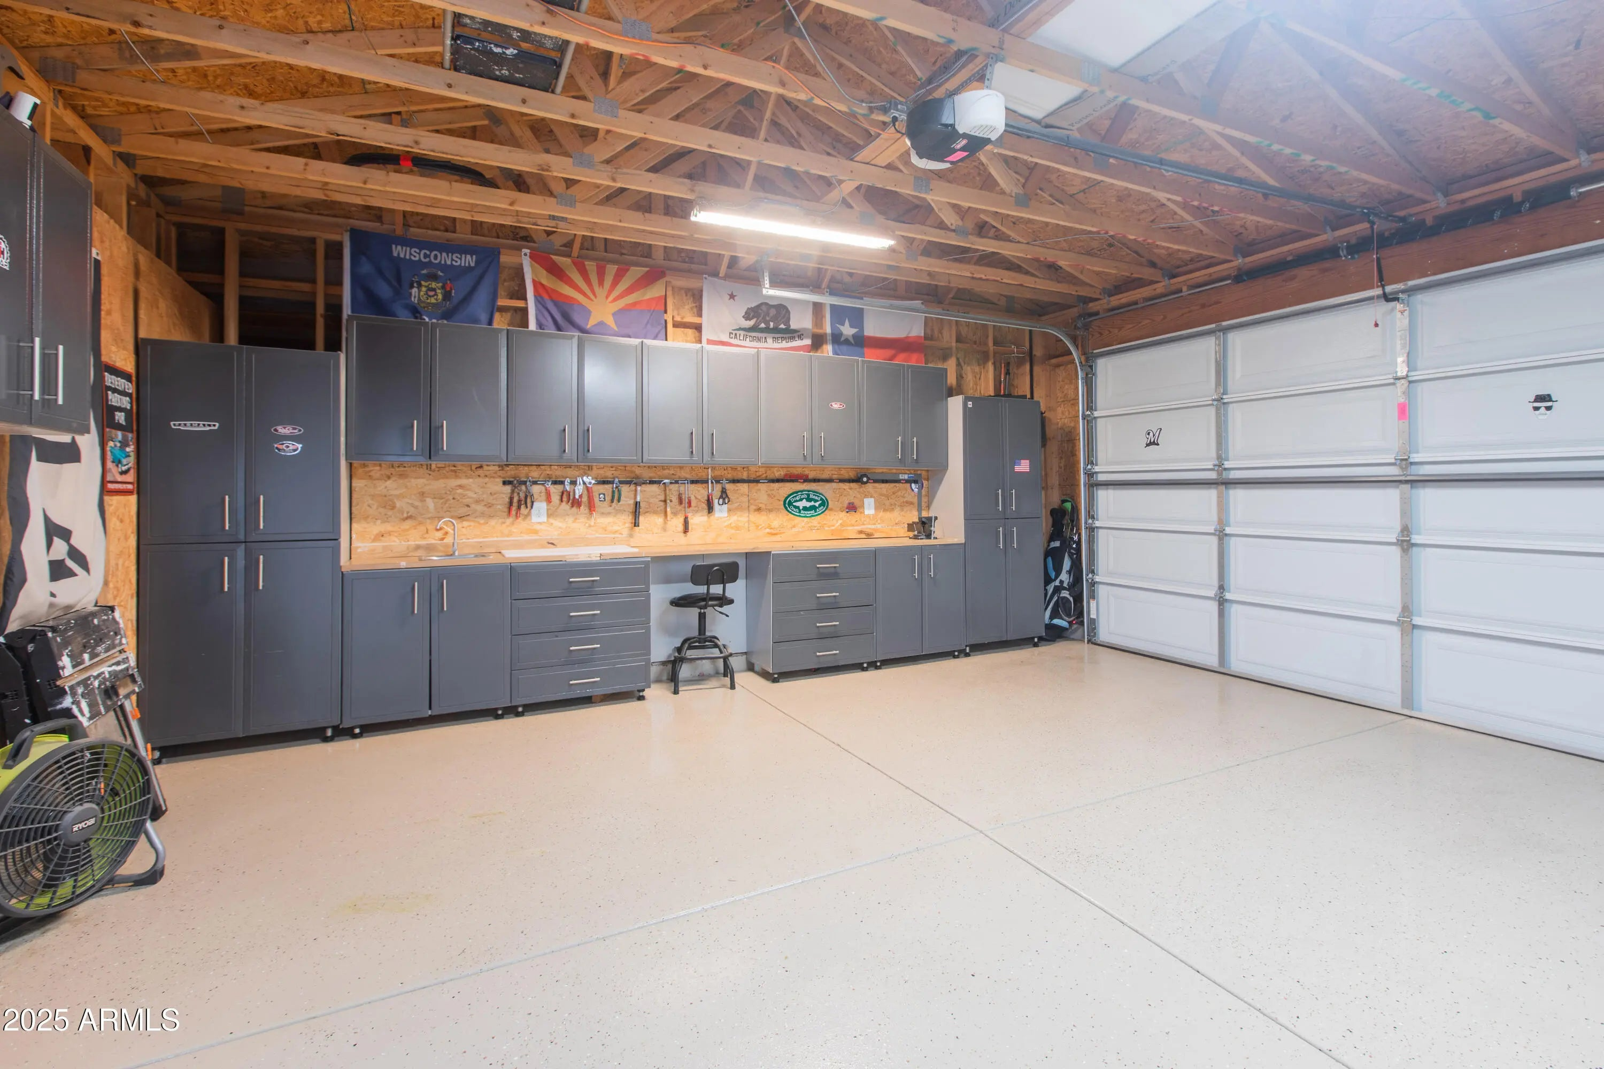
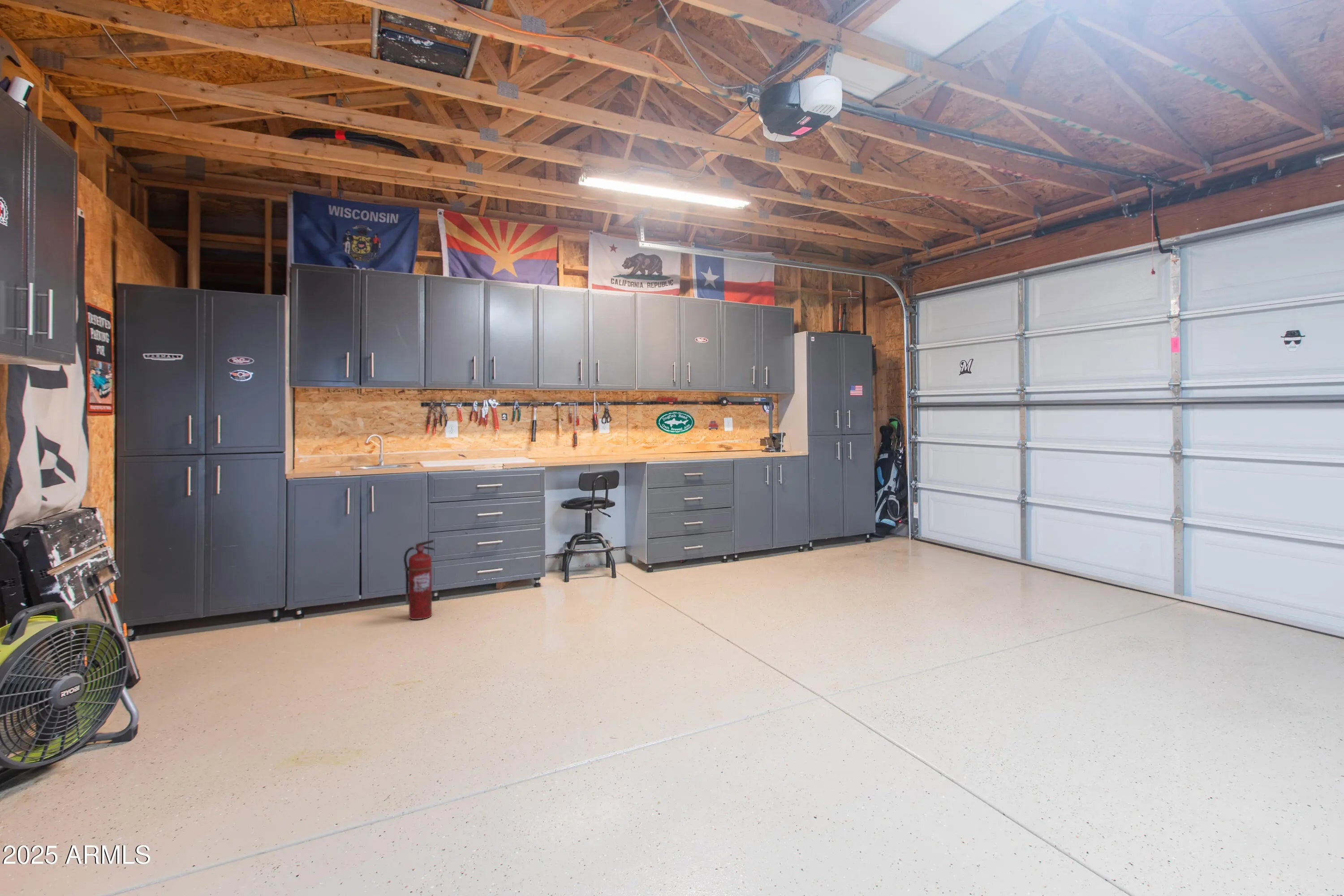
+ fire extinguisher (419, 579)
